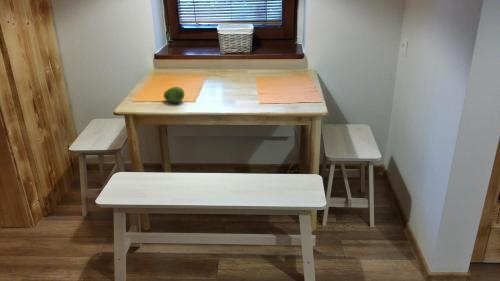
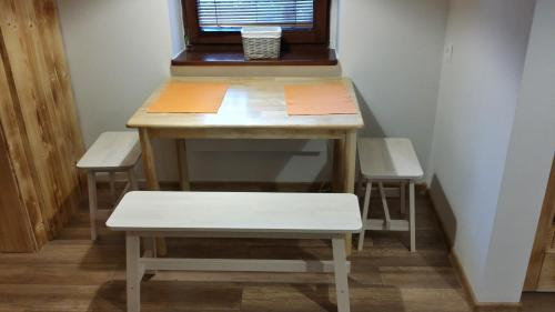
- fruit (173, 94)
